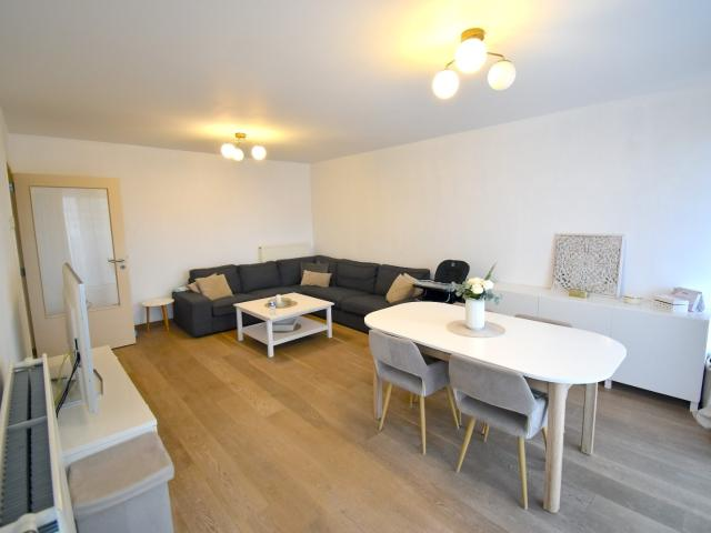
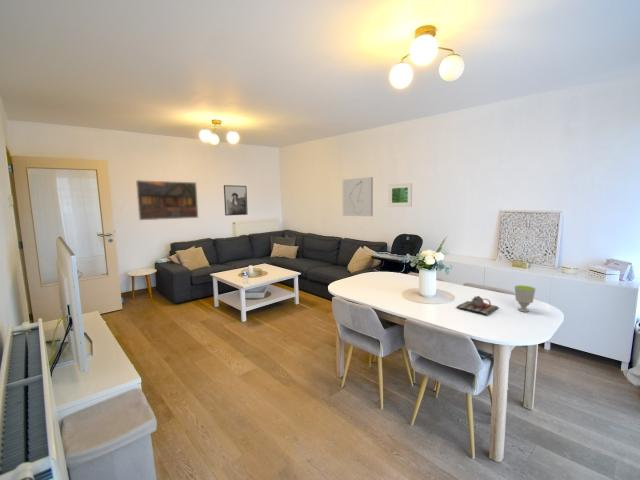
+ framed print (169, 200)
+ teapot (477, 302)
+ cup (524, 299)
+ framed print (236, 200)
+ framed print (399, 195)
+ wall art (357, 197)
